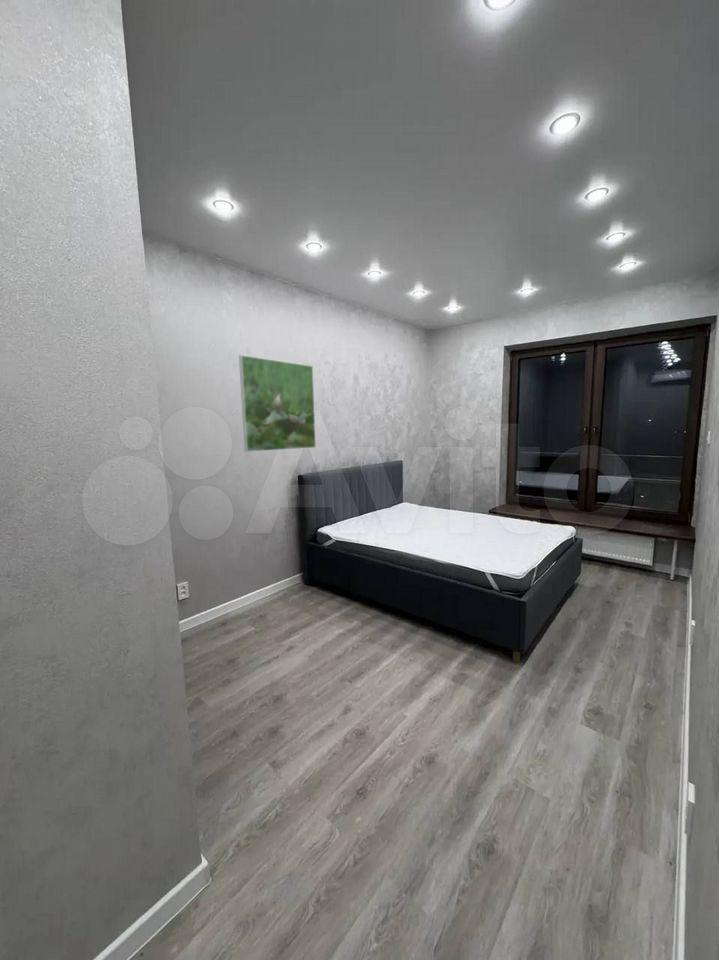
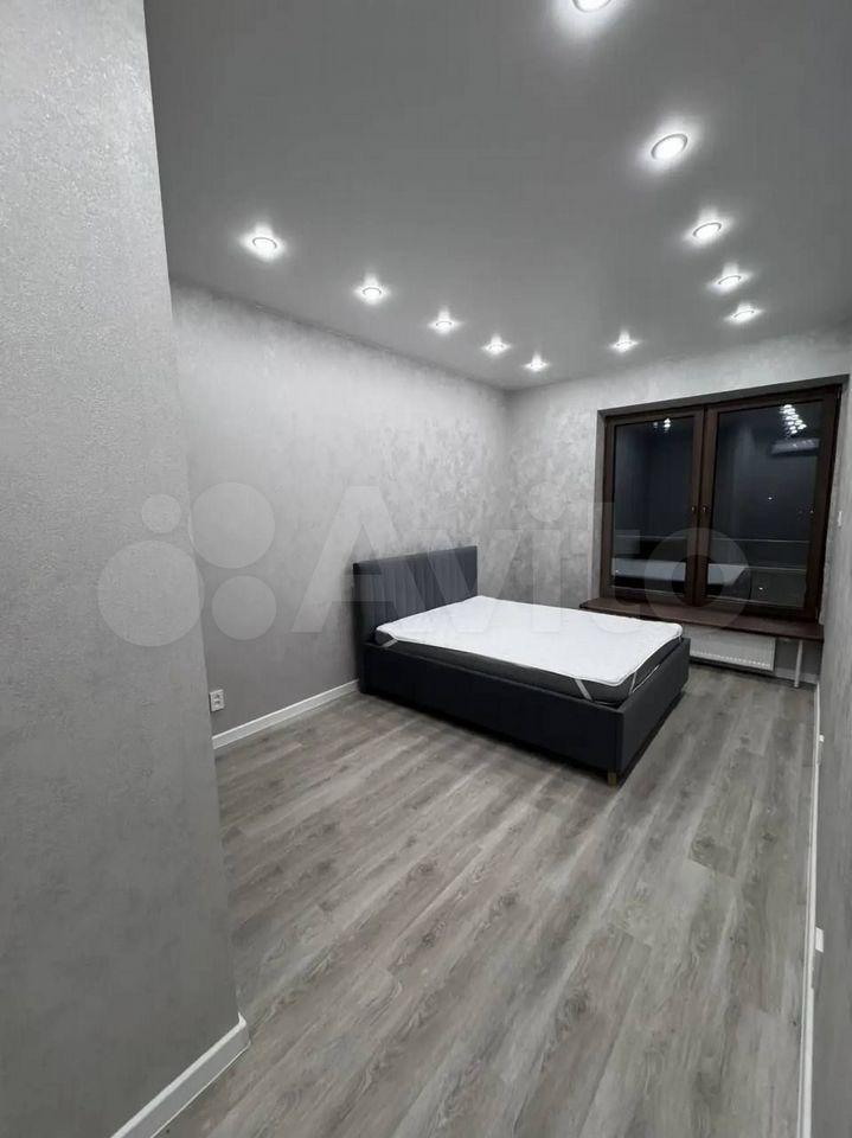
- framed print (281, 406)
